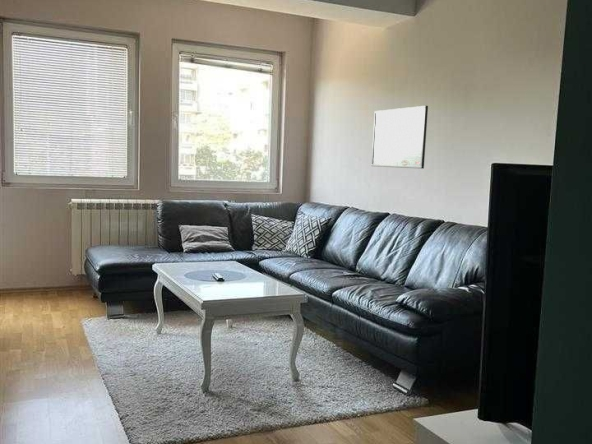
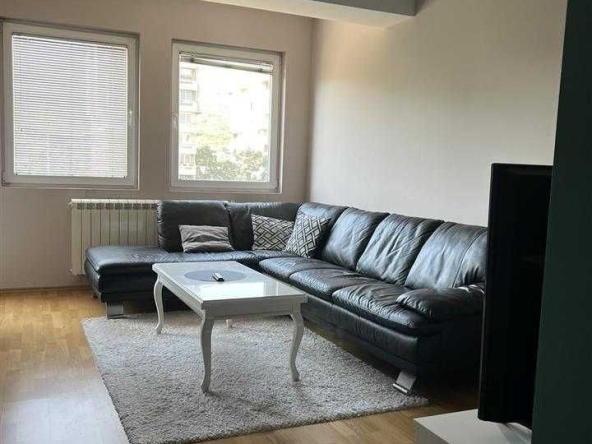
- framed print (397, 138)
